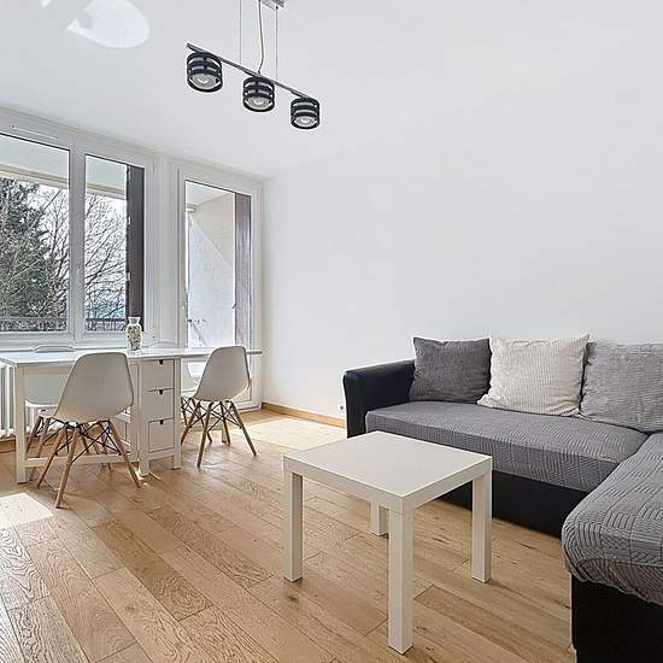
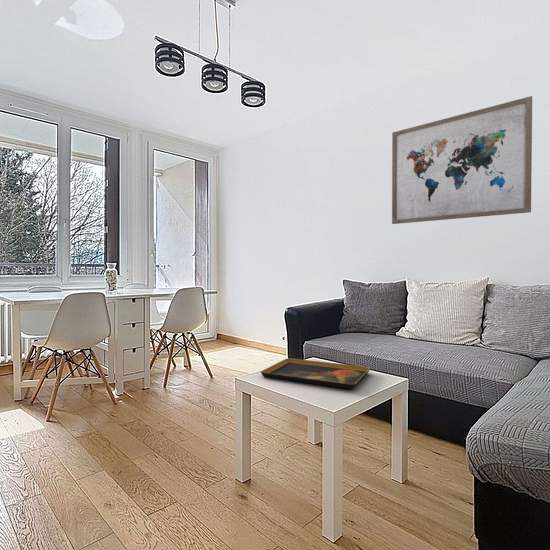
+ wall art (453, 167)
+ decorative tray (316, 372)
